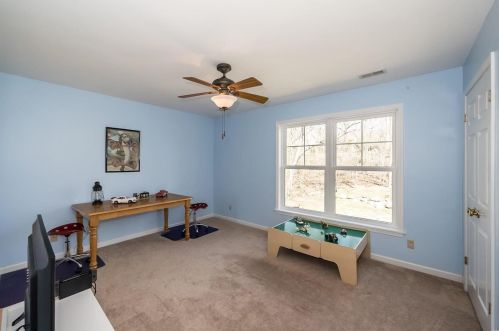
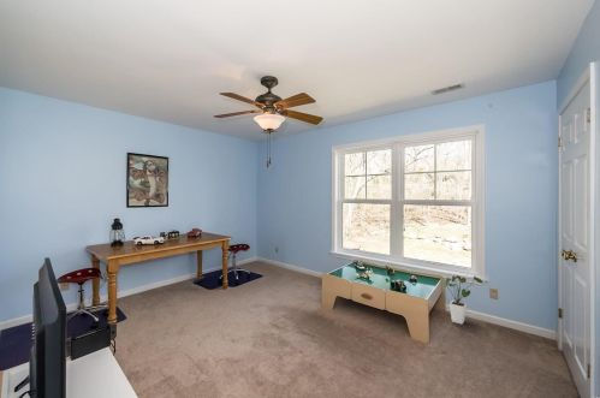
+ house plant (463, 297)
